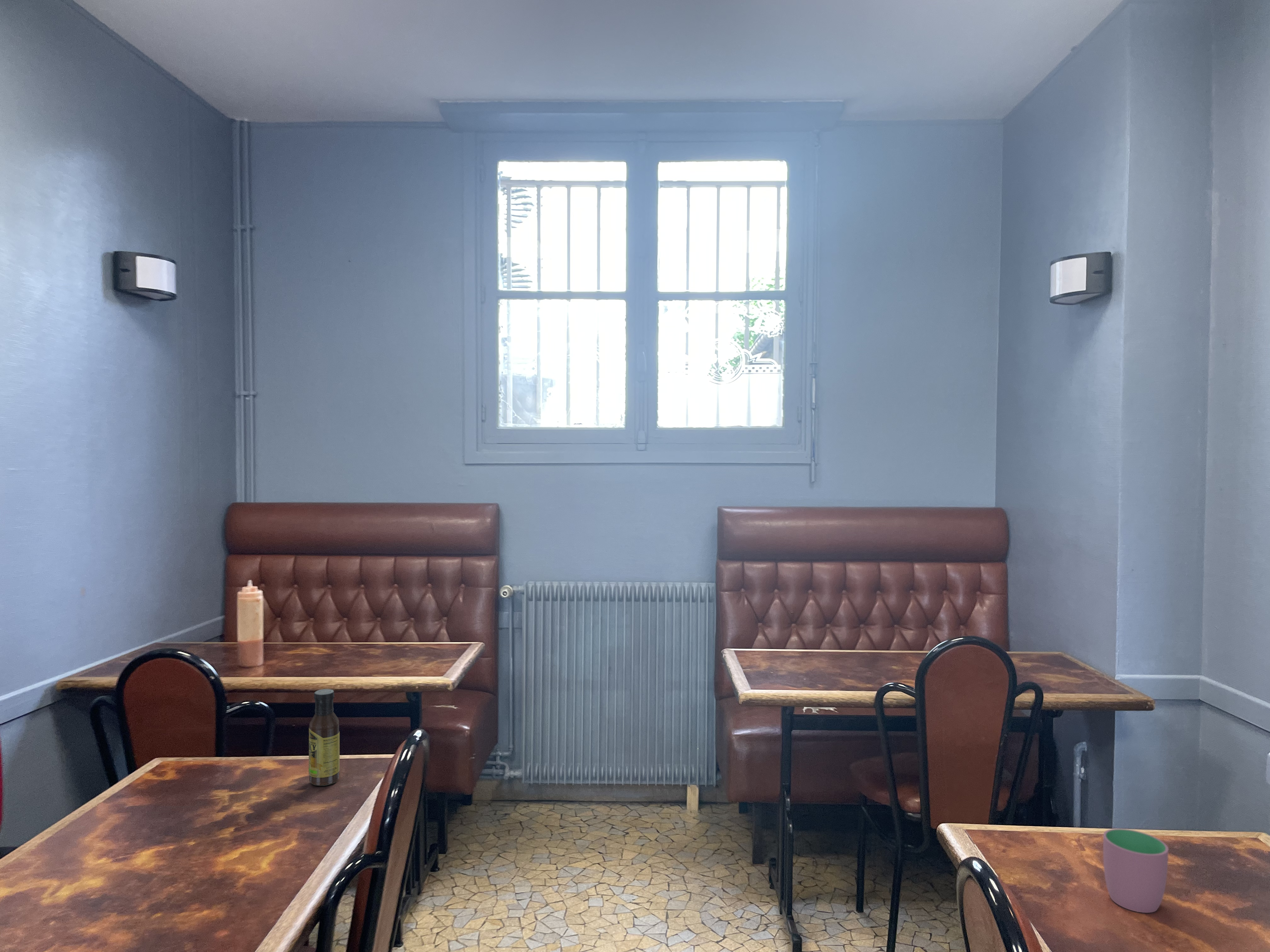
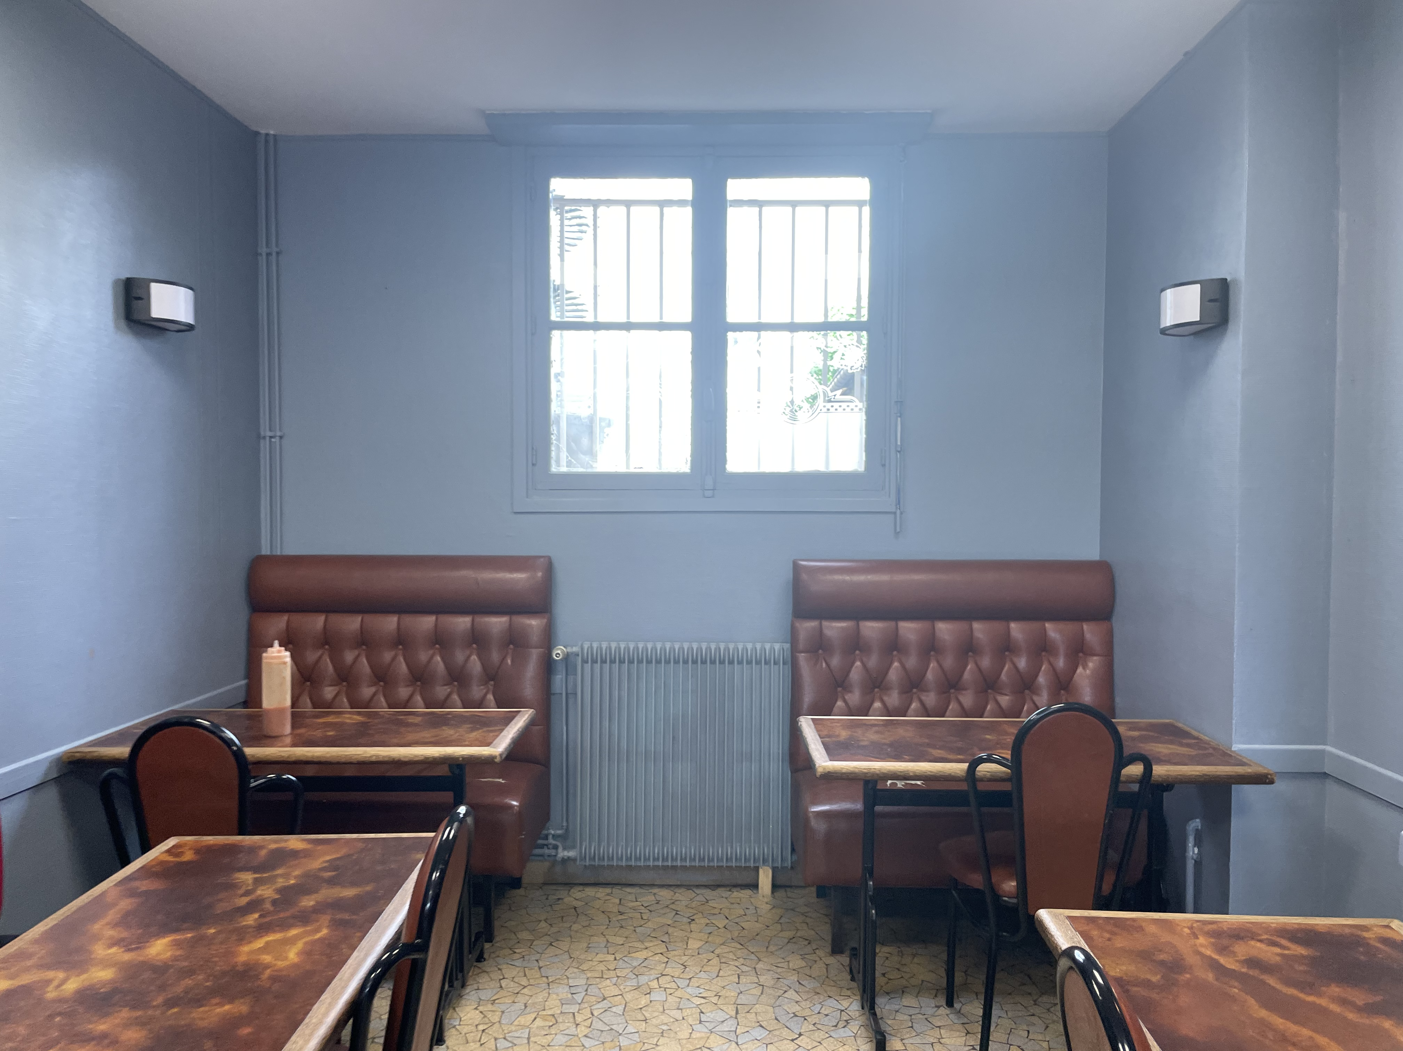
- sauce bottle (324, 736)
- cup (1140, 869)
